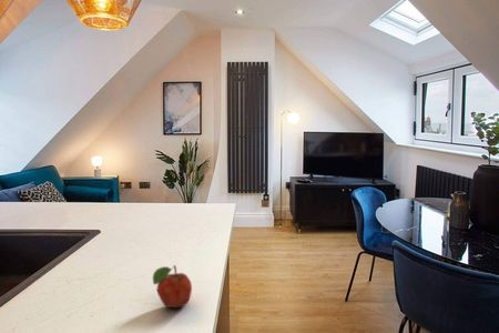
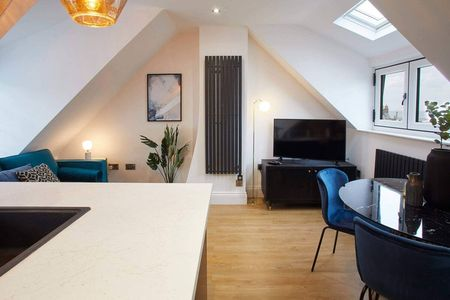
- fruit (172, 285)
